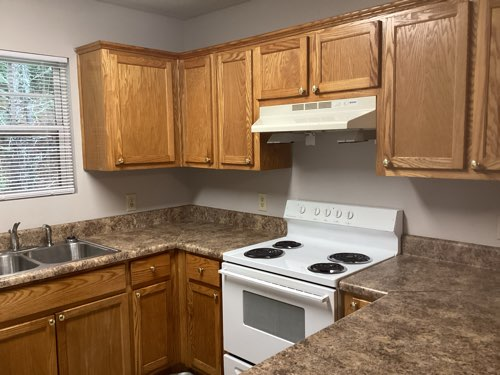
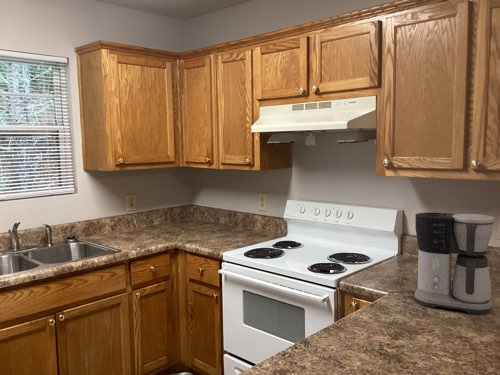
+ coffee maker (451, 260)
